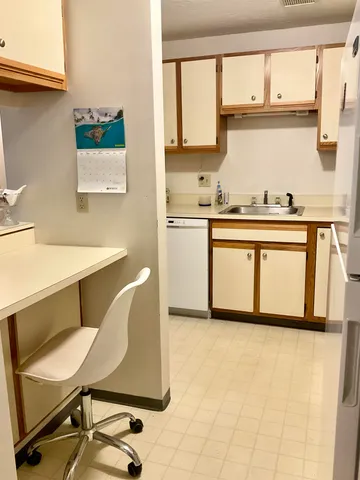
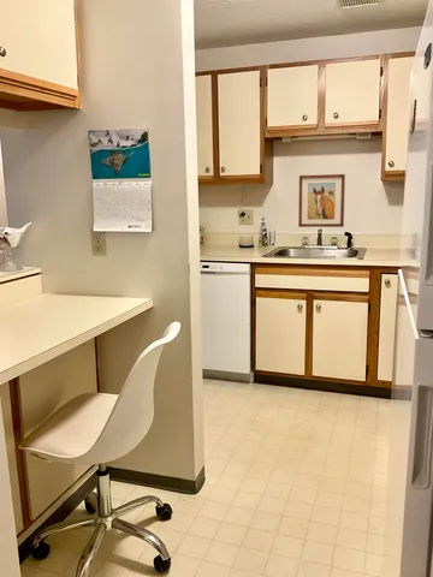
+ wall art (321, 201)
